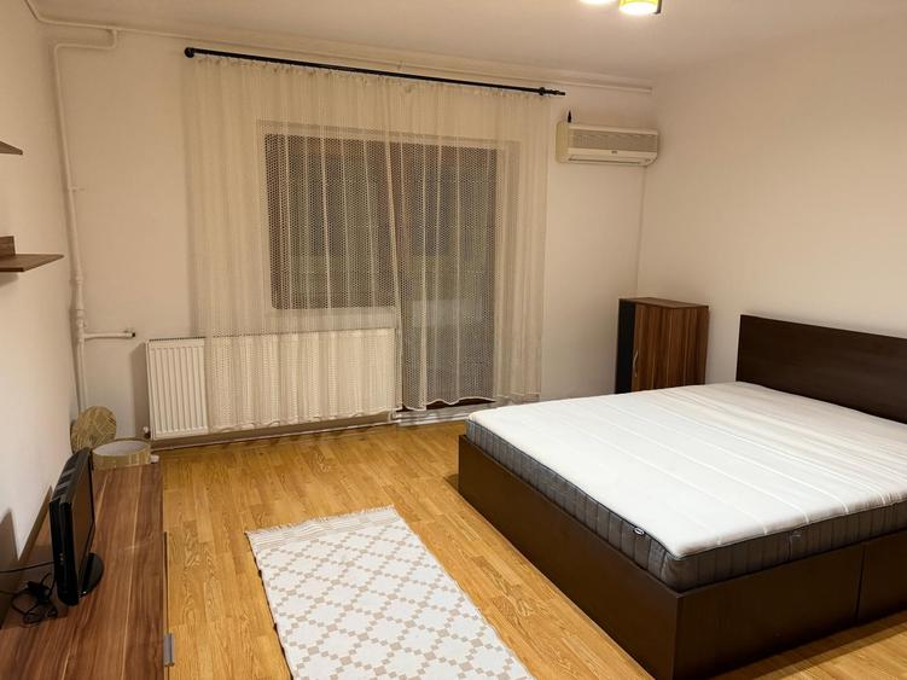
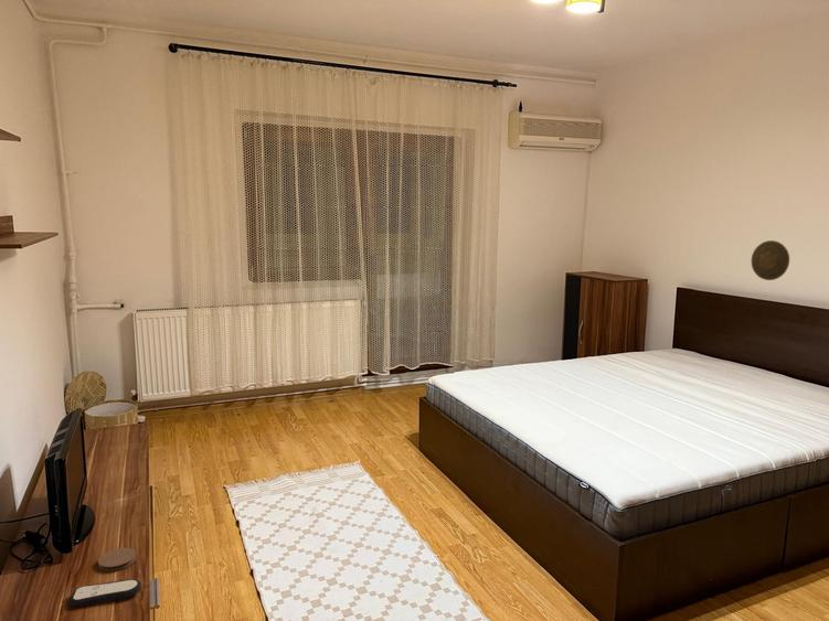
+ remote control (106, 591)
+ coaster (117, 558)
+ decorative plate (768, 260)
